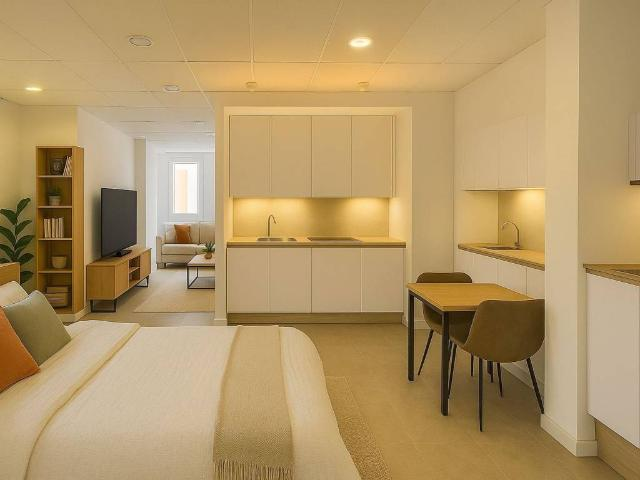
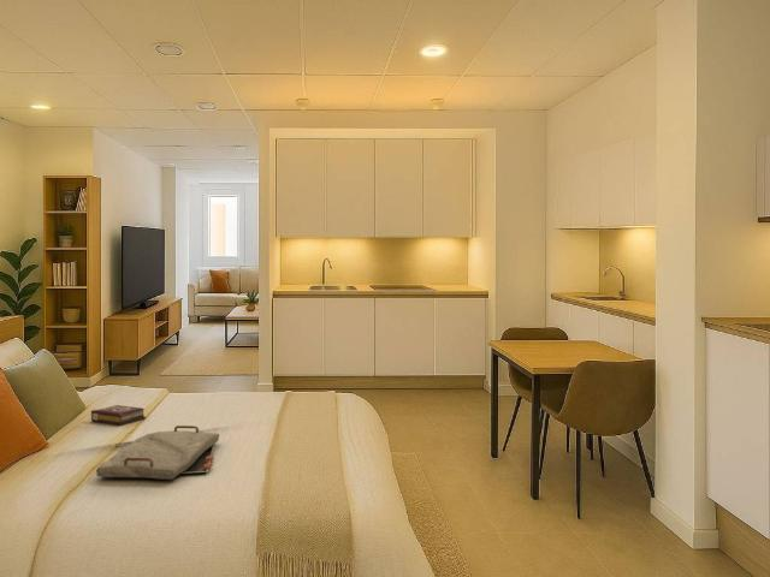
+ serving tray (172, 450)
+ book (118, 414)
